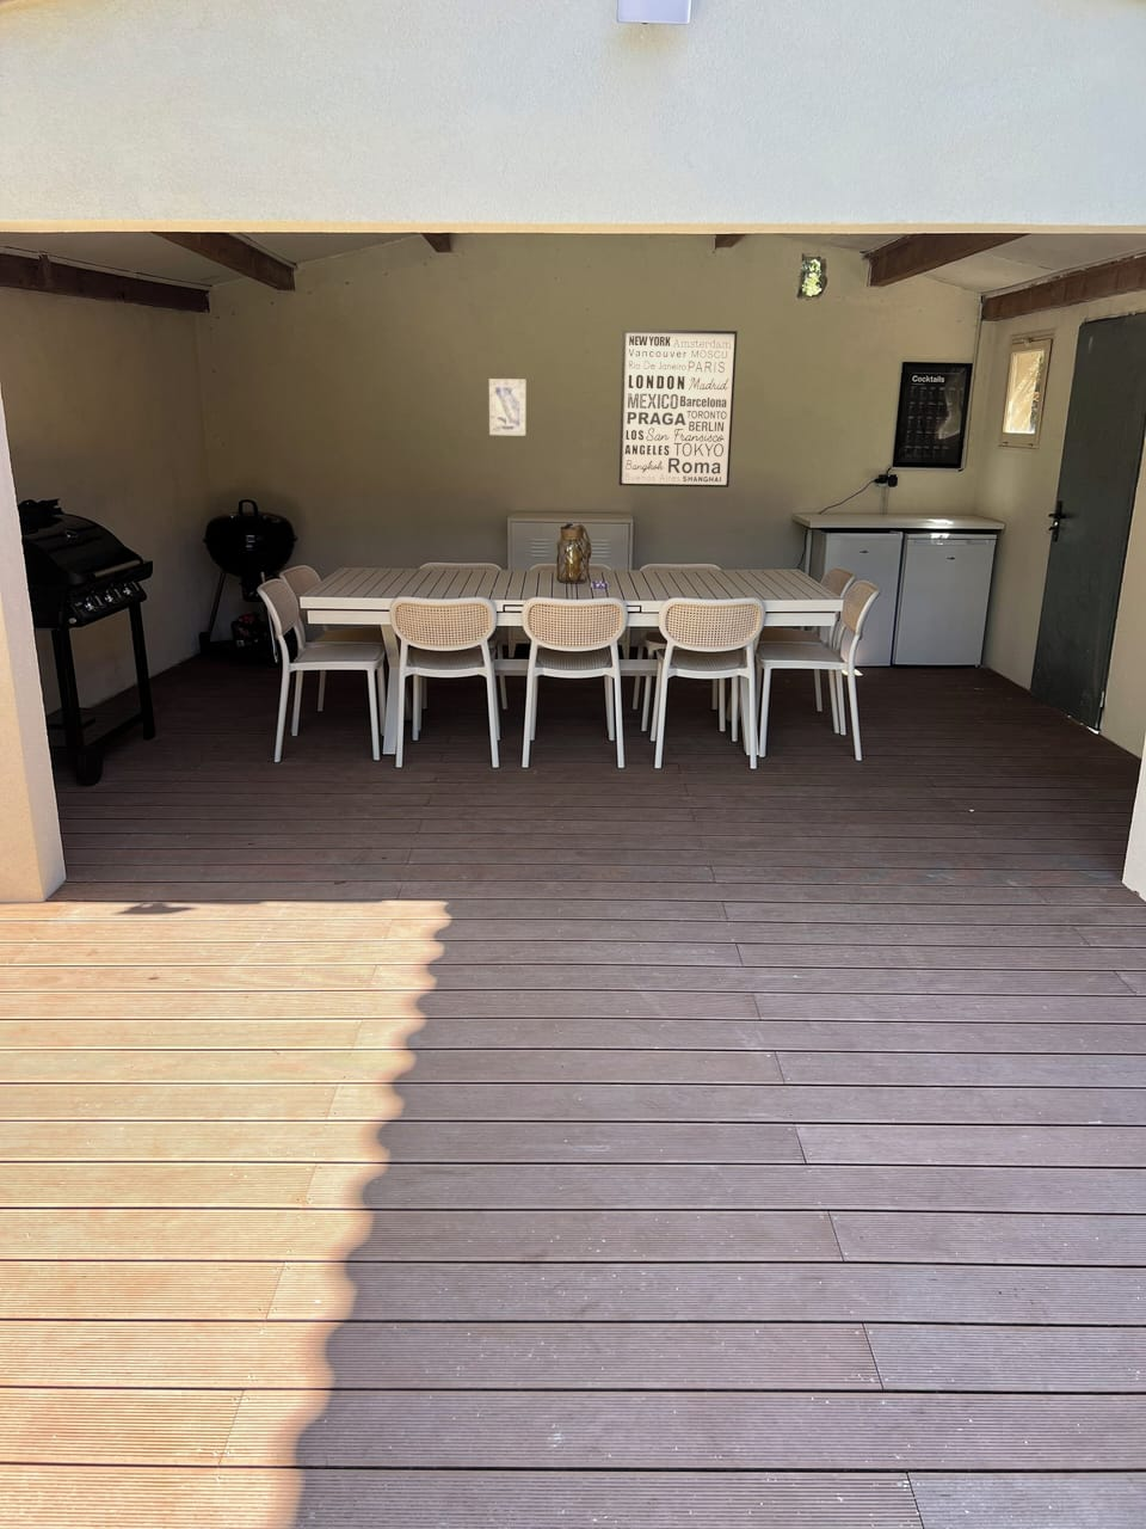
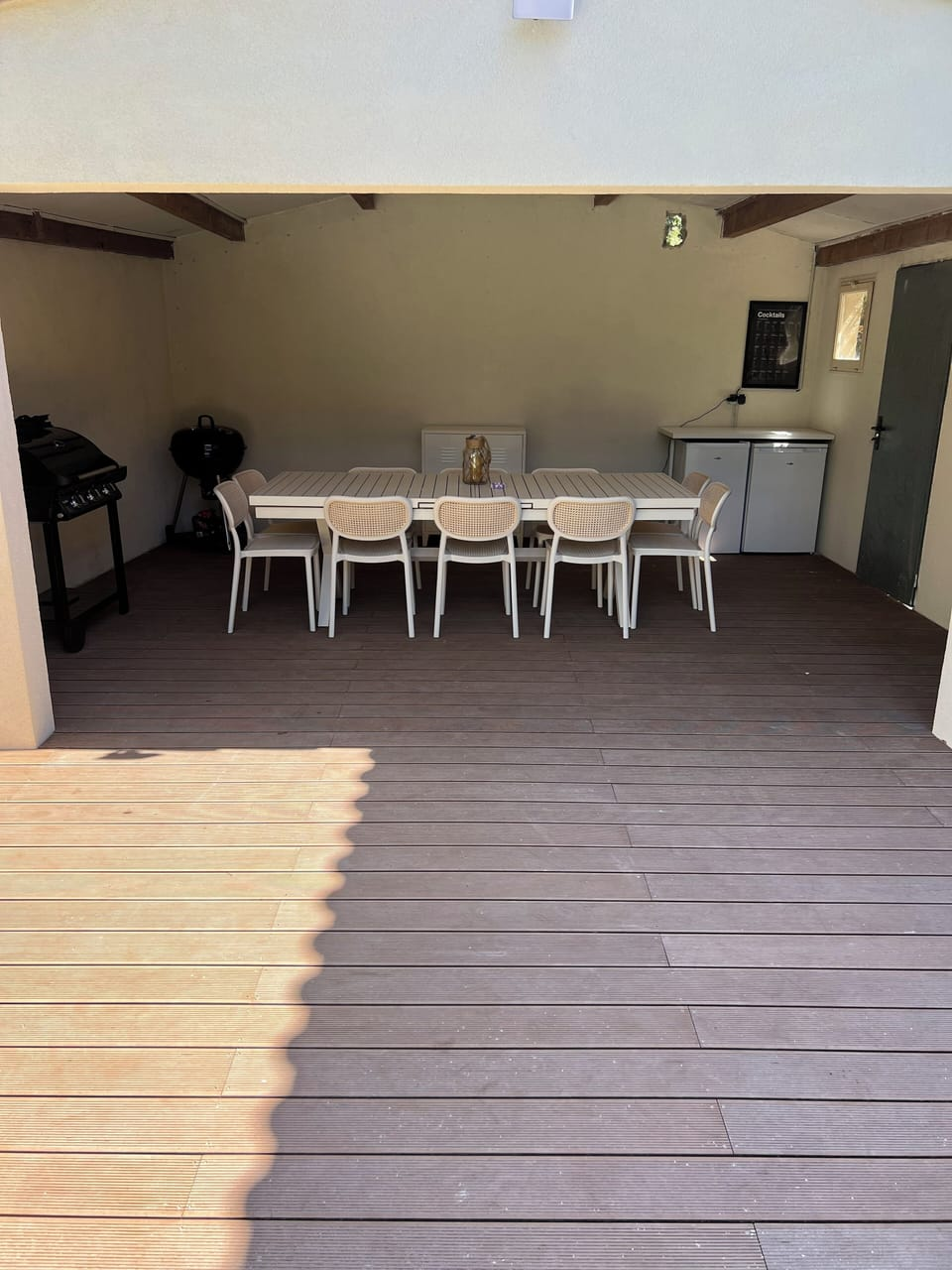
- wall art (675, 409)
- wall art (507, 407)
